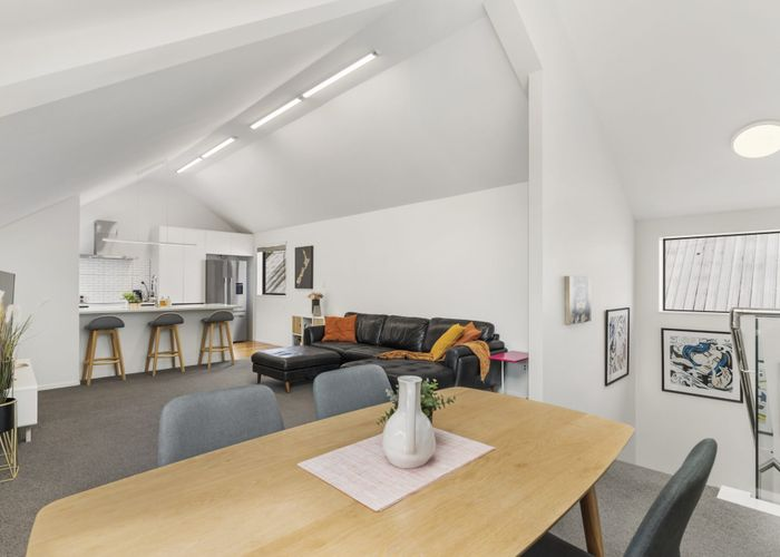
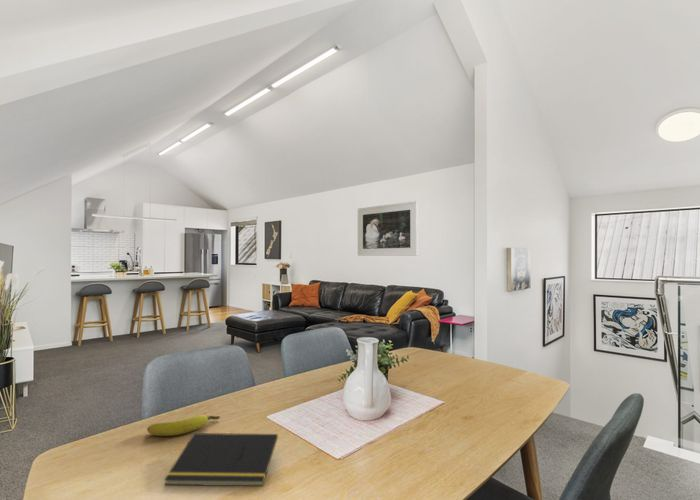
+ banana (184, 422)
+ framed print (385, 230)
+ notepad (225, 457)
